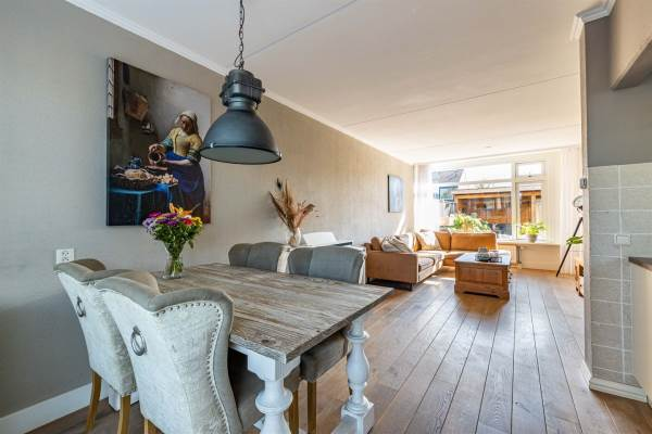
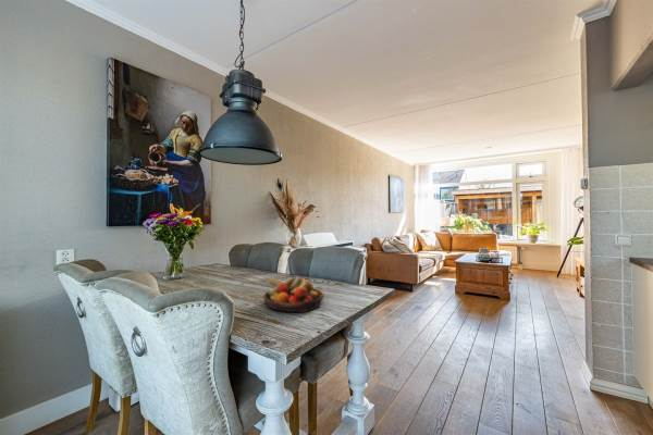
+ fruit bowl (293, 291)
